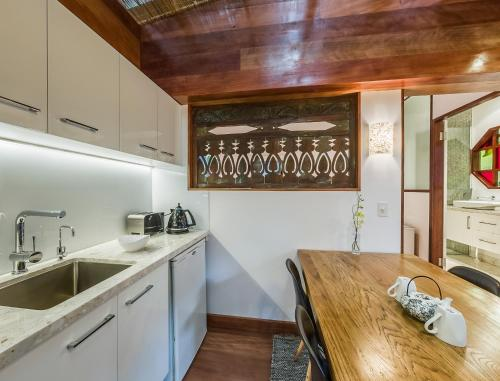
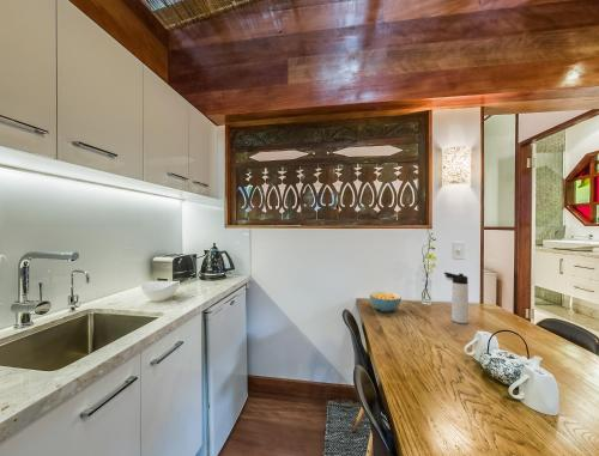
+ cereal bowl (385, 303)
+ thermos bottle (455, 297)
